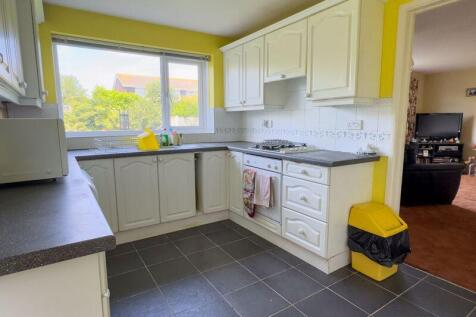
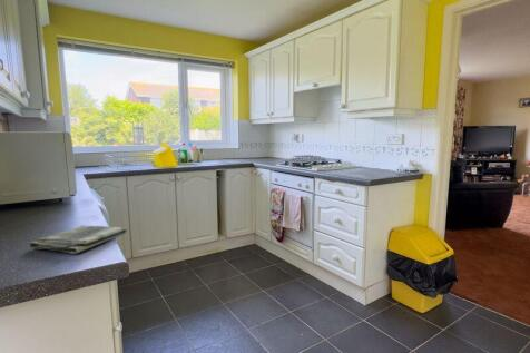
+ dish towel (80, 235)
